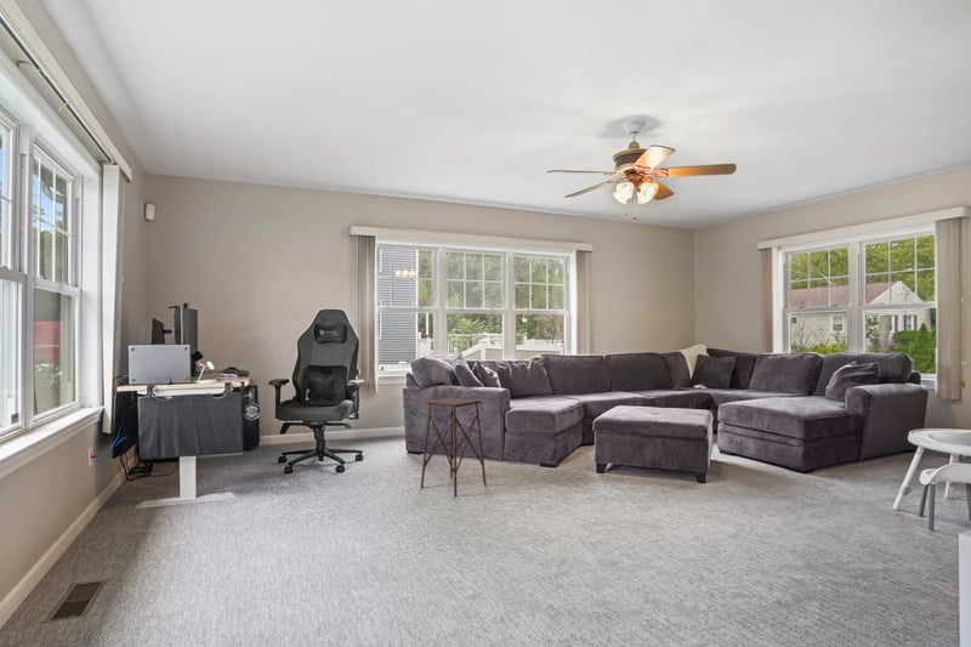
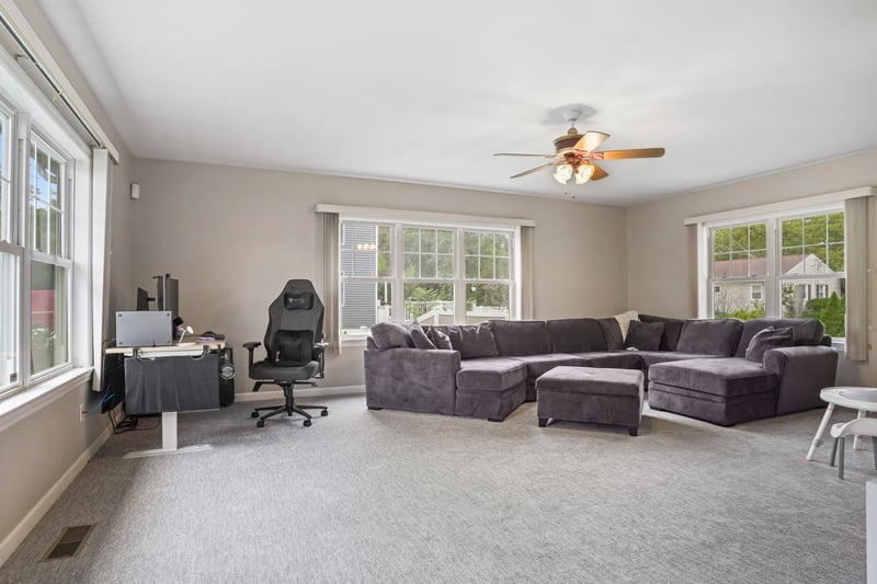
- side table (452, 443)
